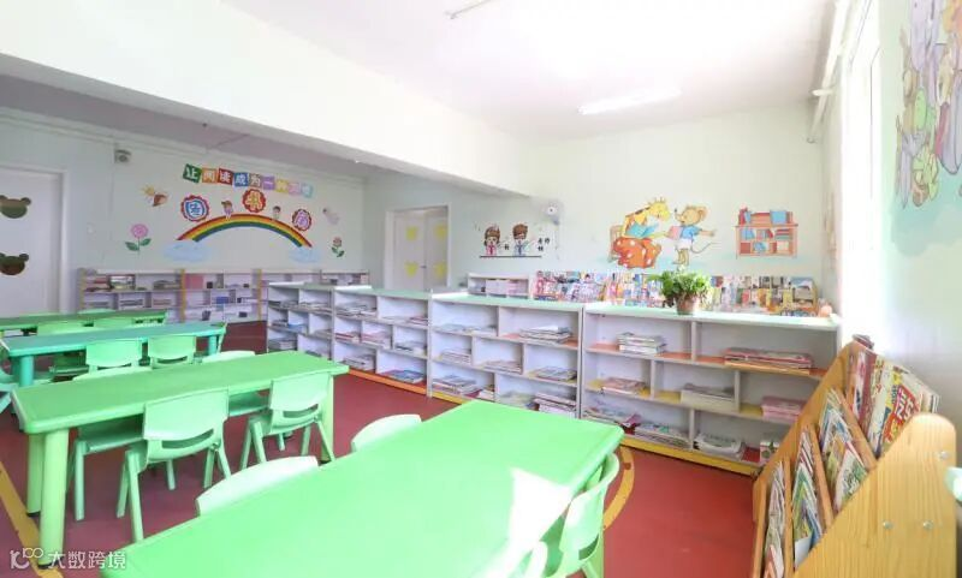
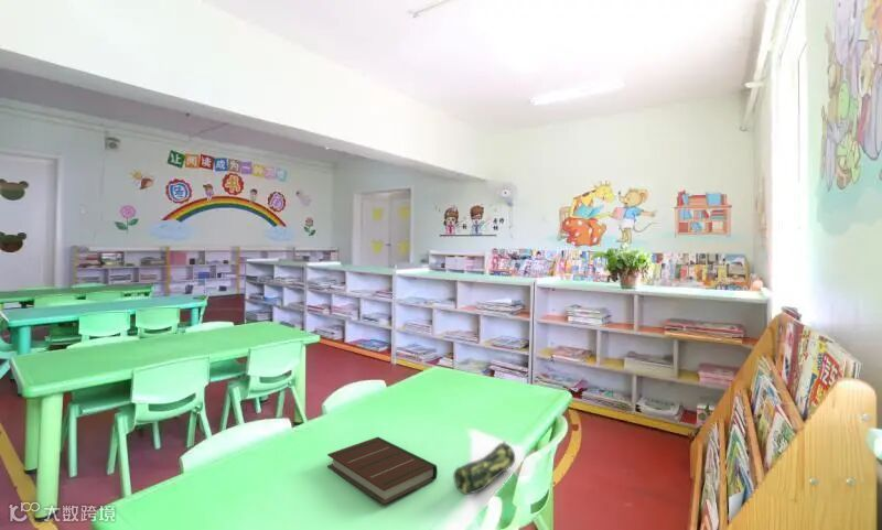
+ pencil case (486, 467)
+ book (380, 465)
